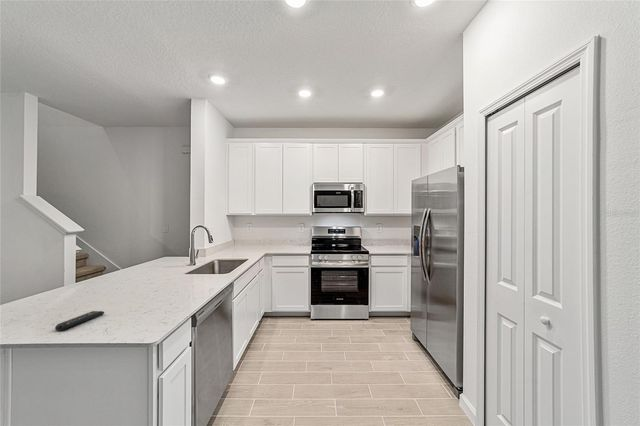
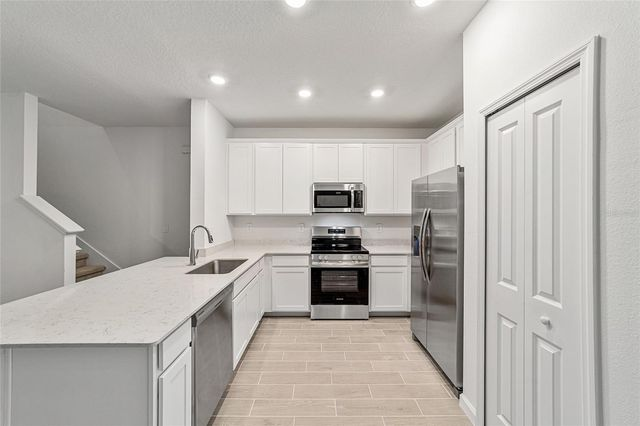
- remote control (81, 319)
